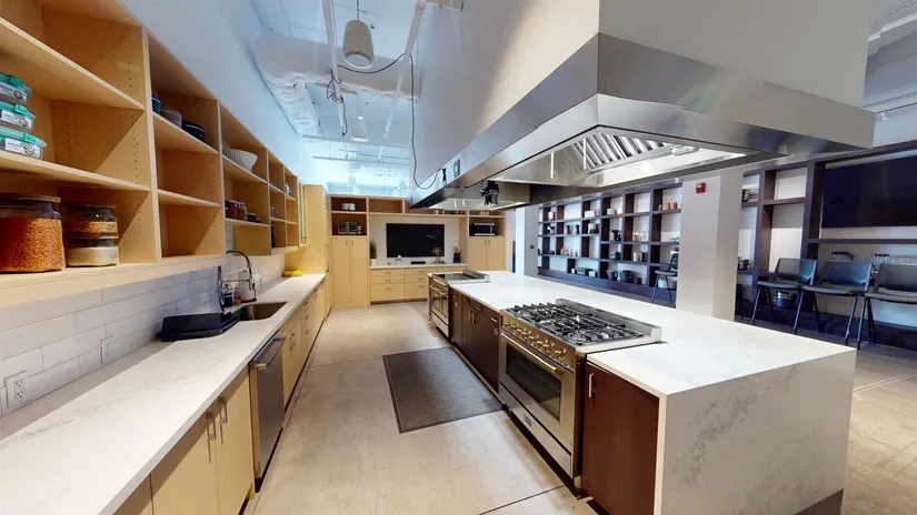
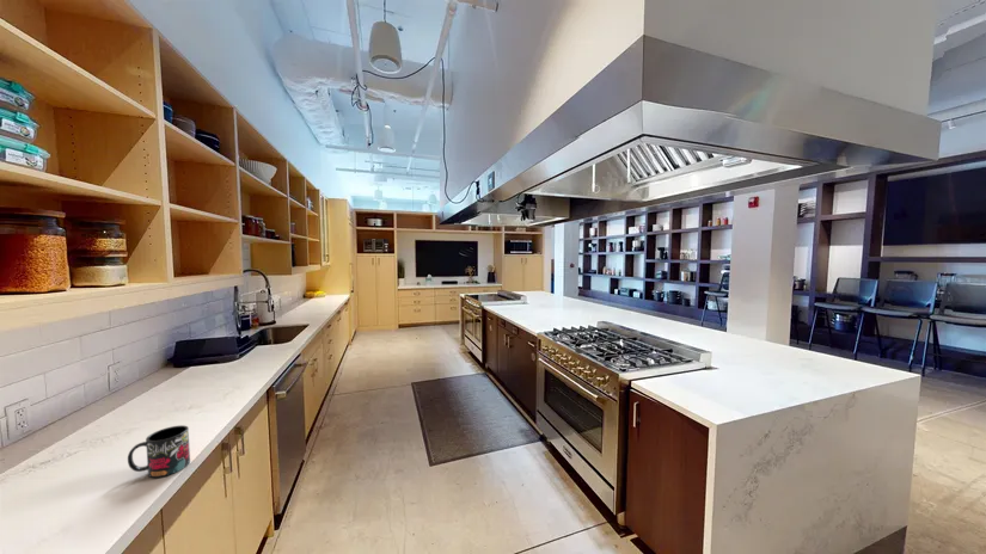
+ mug (159, 453)
